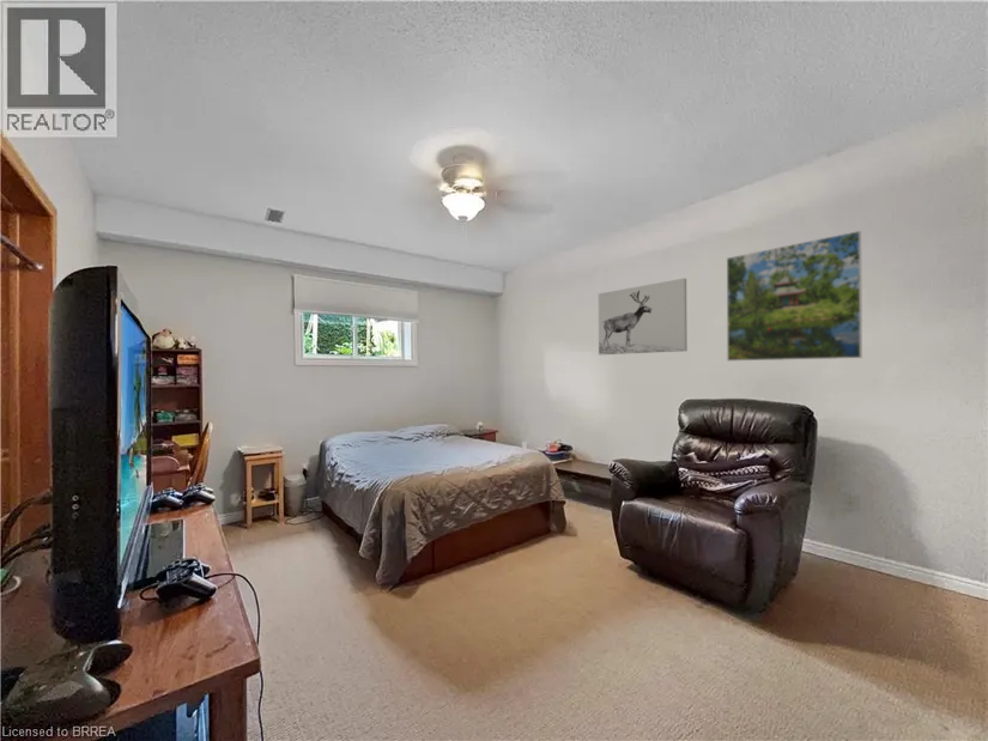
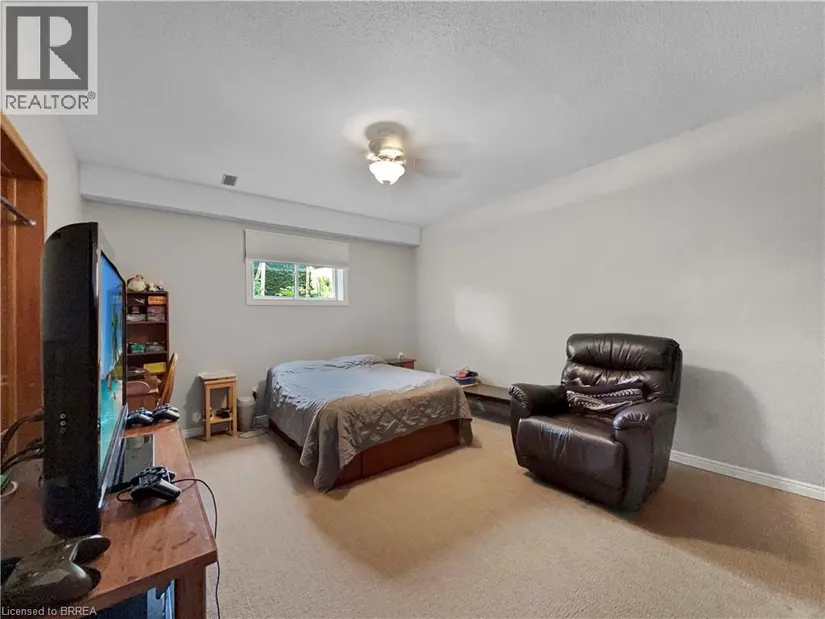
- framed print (787, 303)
- wall art (638, 320)
